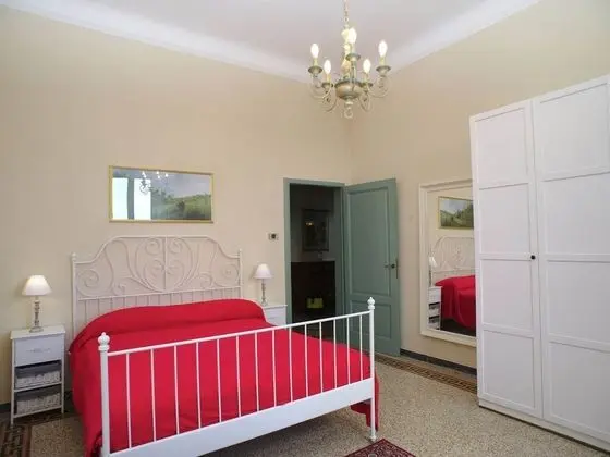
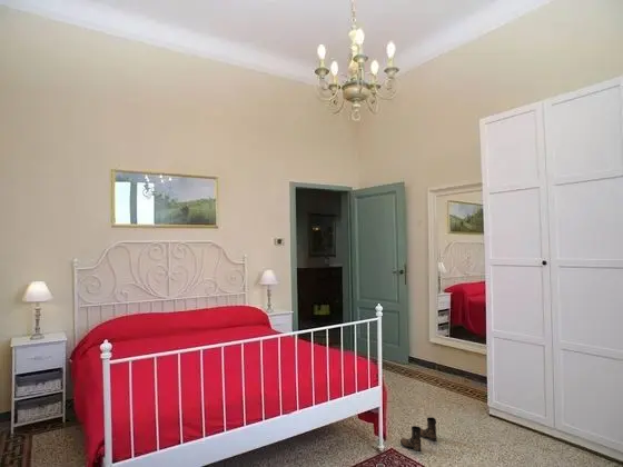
+ boots (418, 431)
